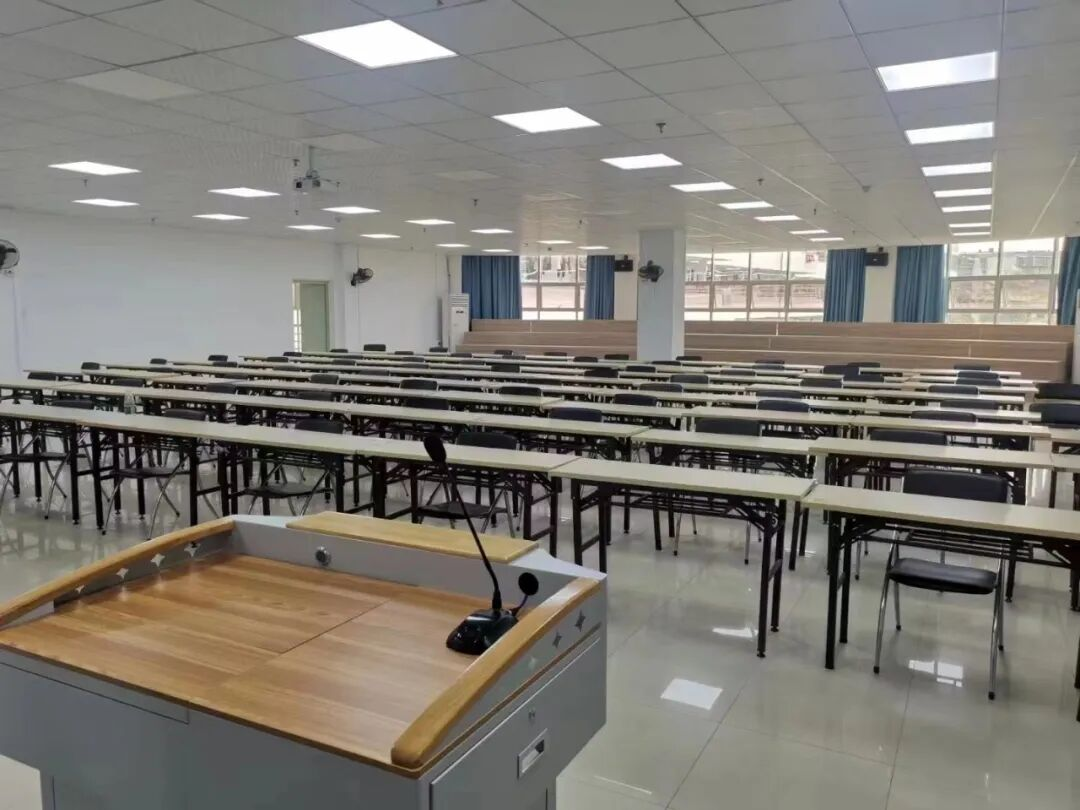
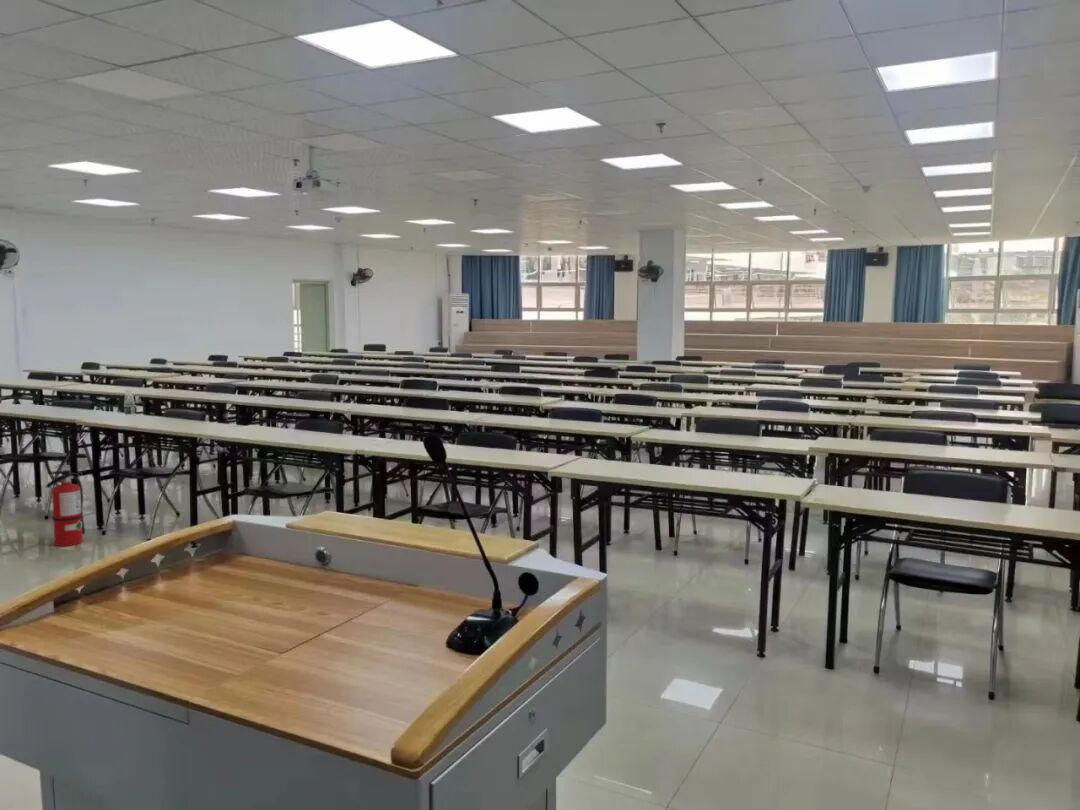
+ fire extinguisher (69, 506)
